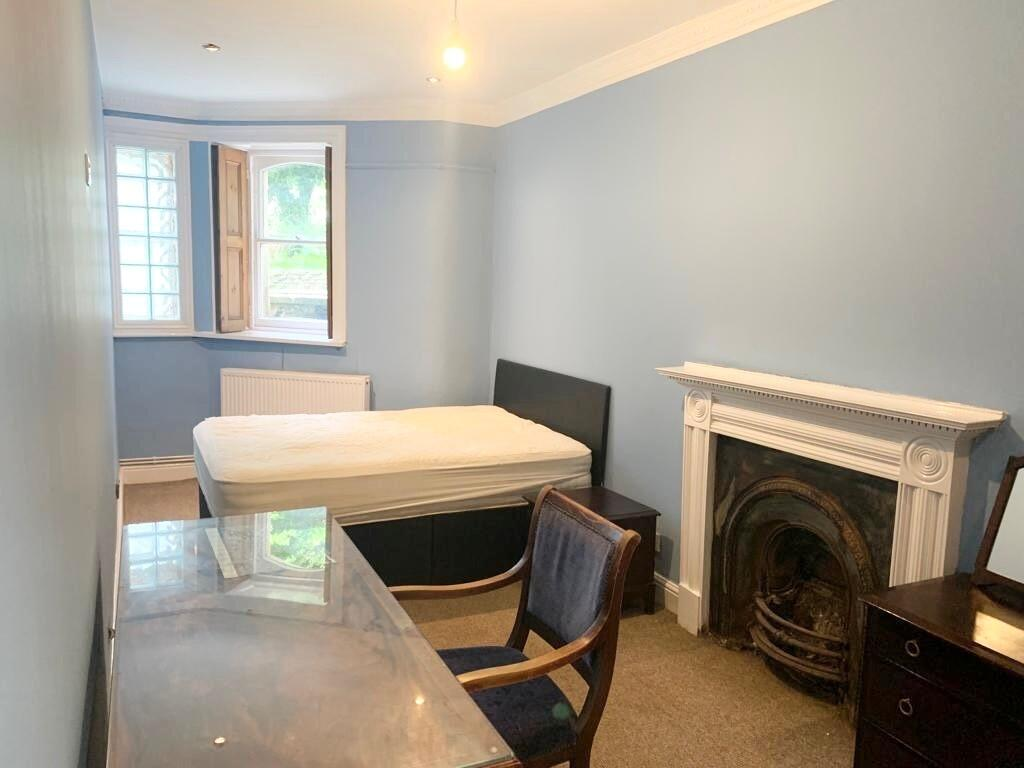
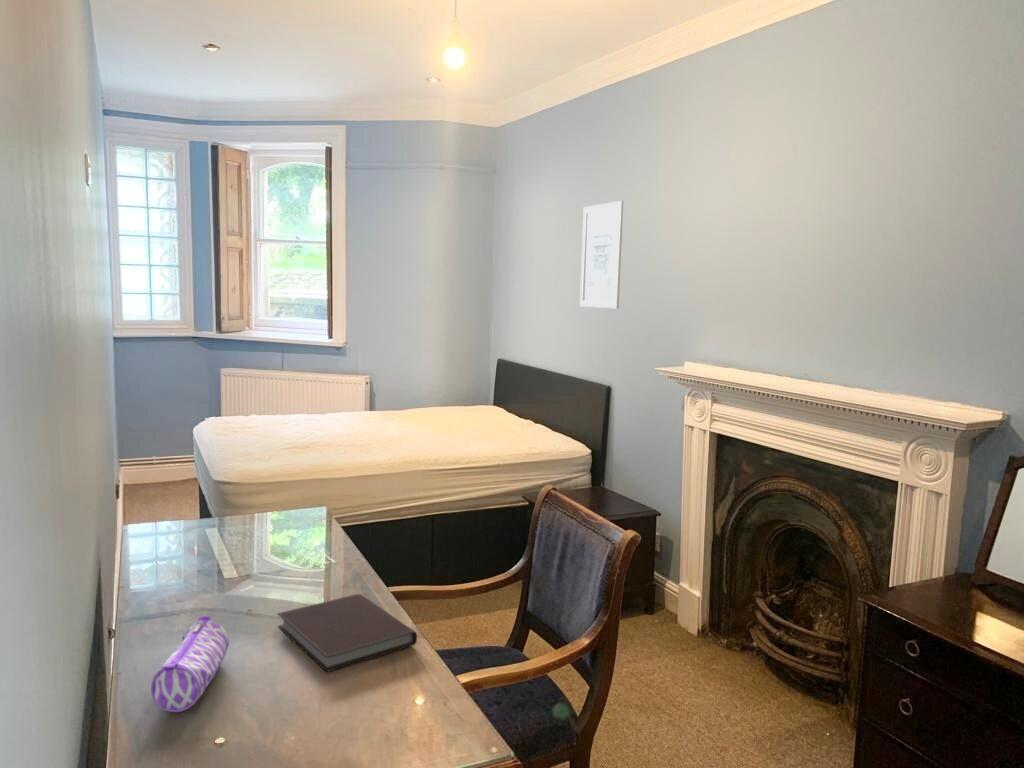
+ pencil case (192, 661)
+ notebook (345, 628)
+ wall art (600, 256)
